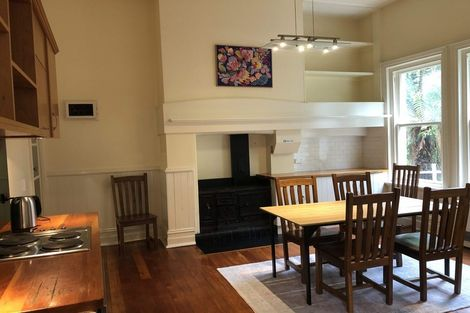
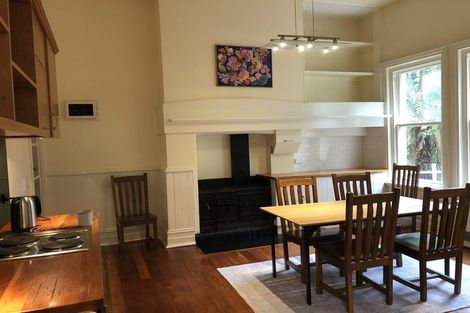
+ mug (88, 218)
